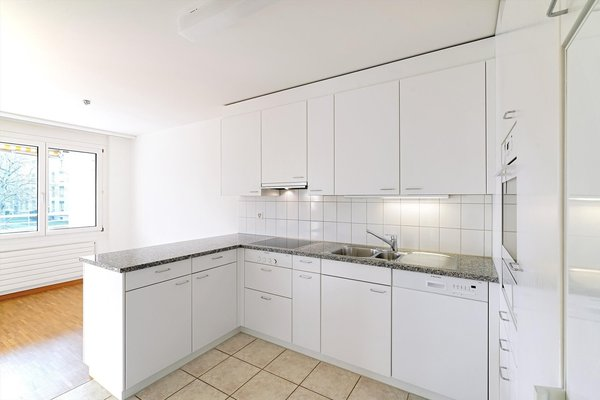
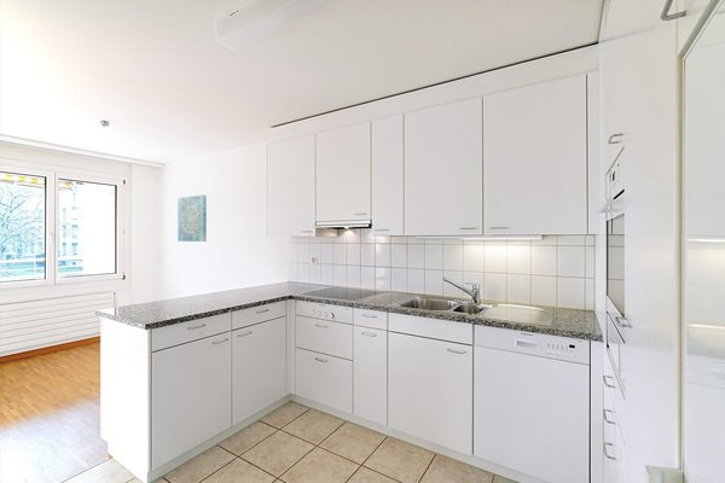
+ wall art (191, 219)
